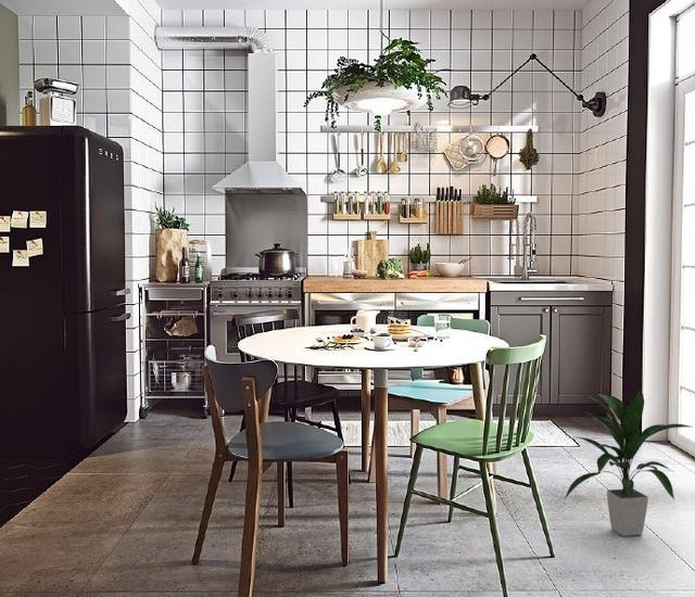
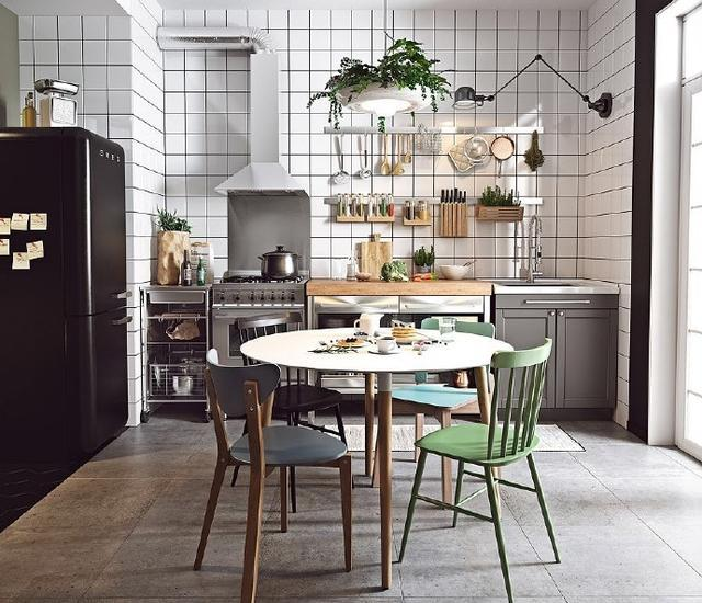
- indoor plant (621, 458)
